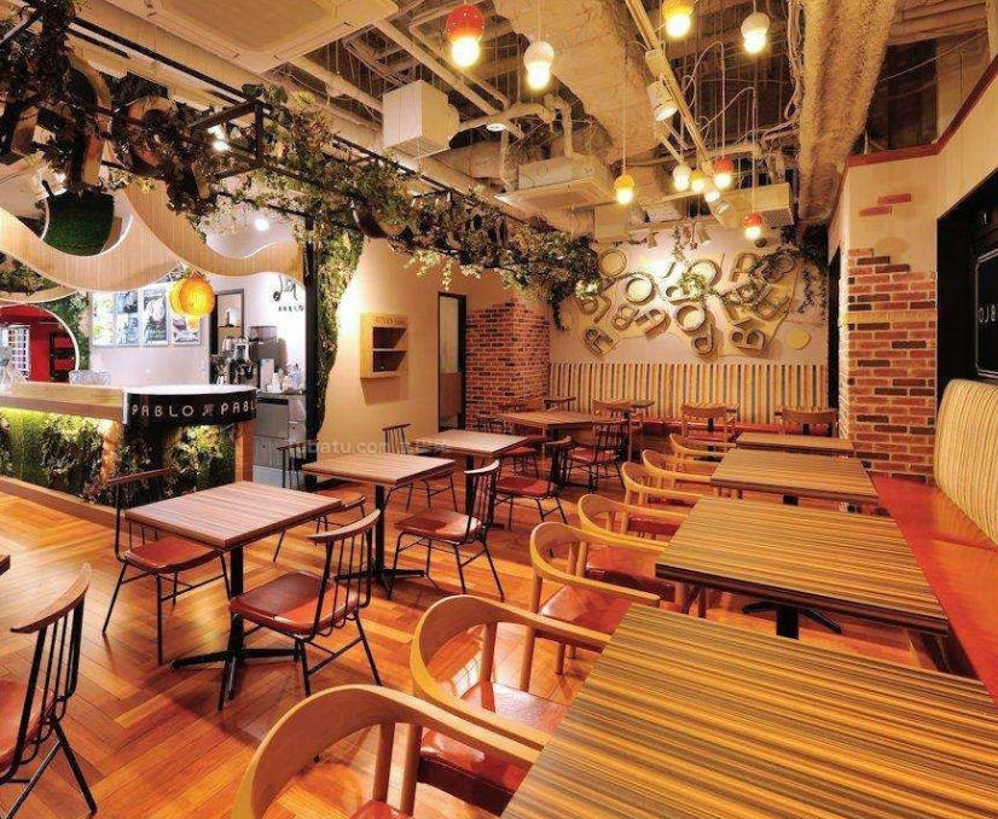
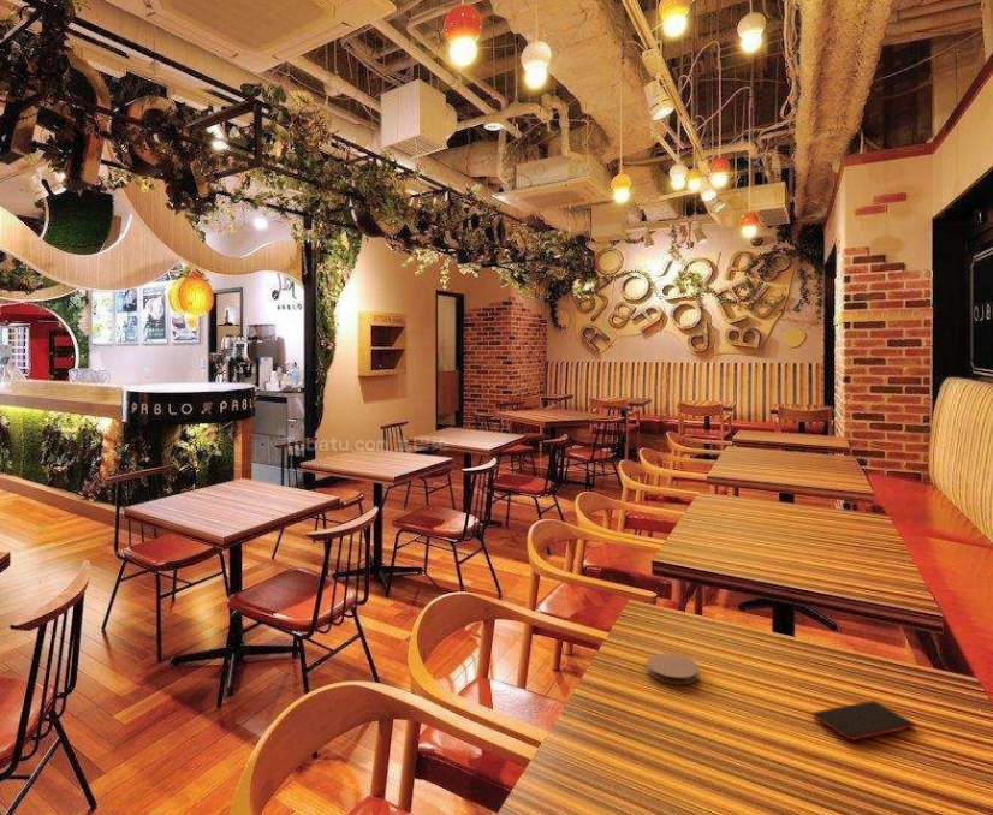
+ smartphone (862, 719)
+ coaster (672, 667)
